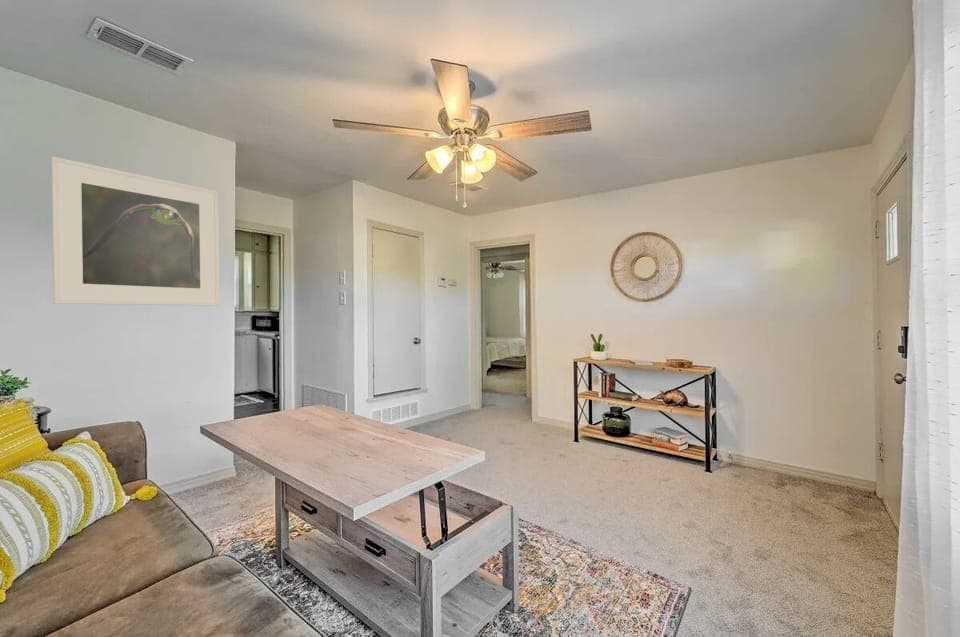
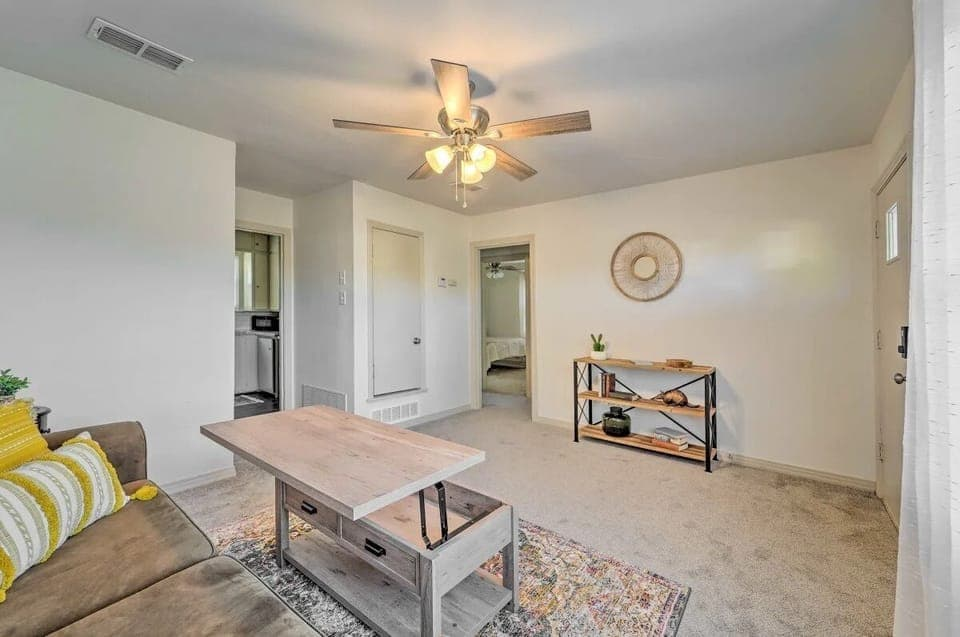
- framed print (145, 240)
